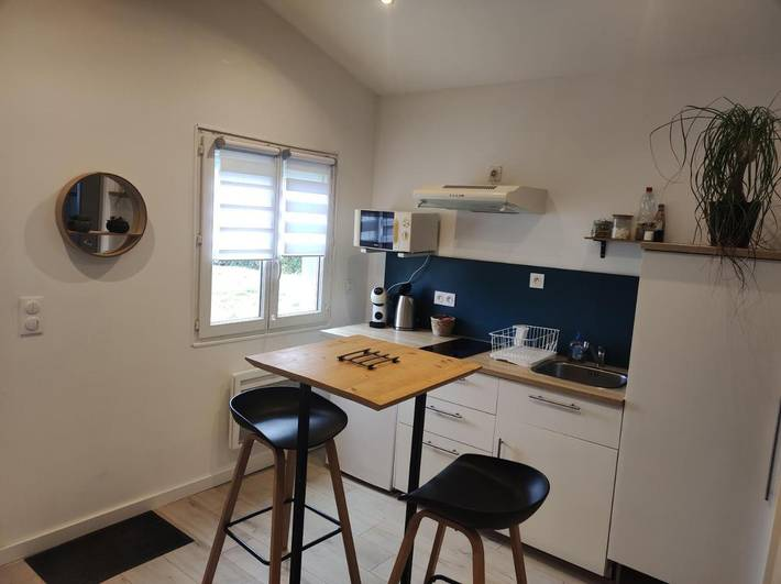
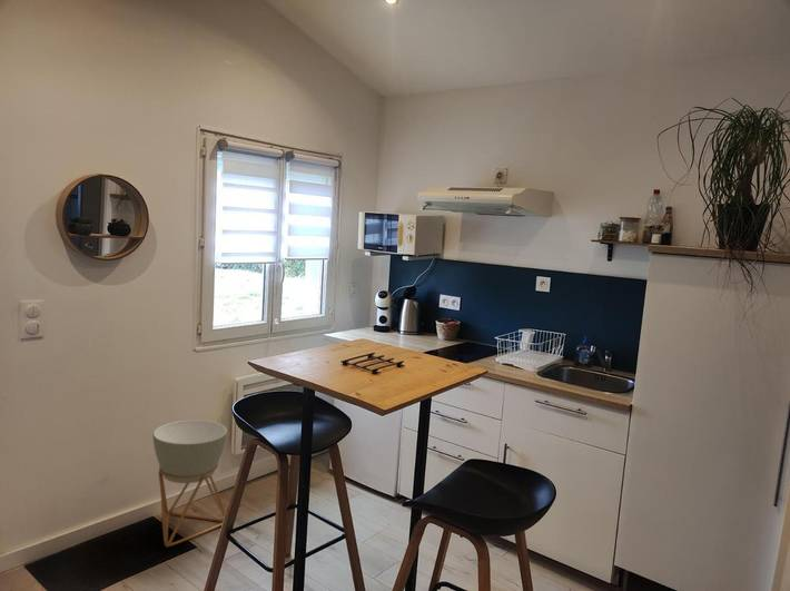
+ planter (188, 479)
